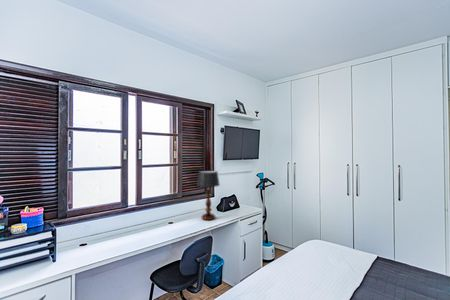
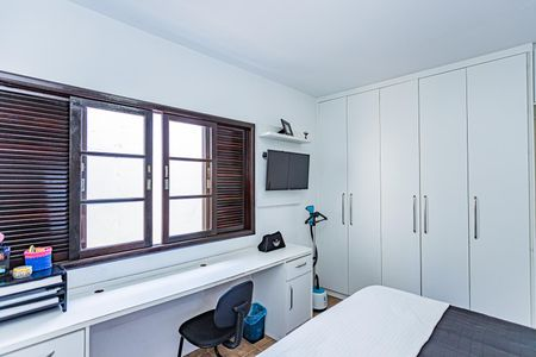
- table lamp (208, 195)
